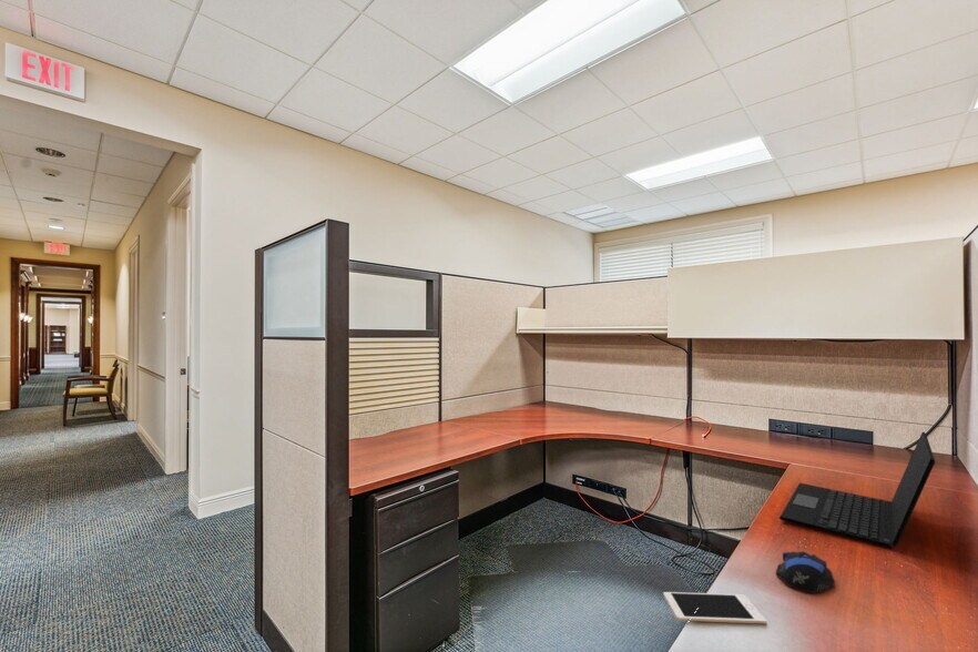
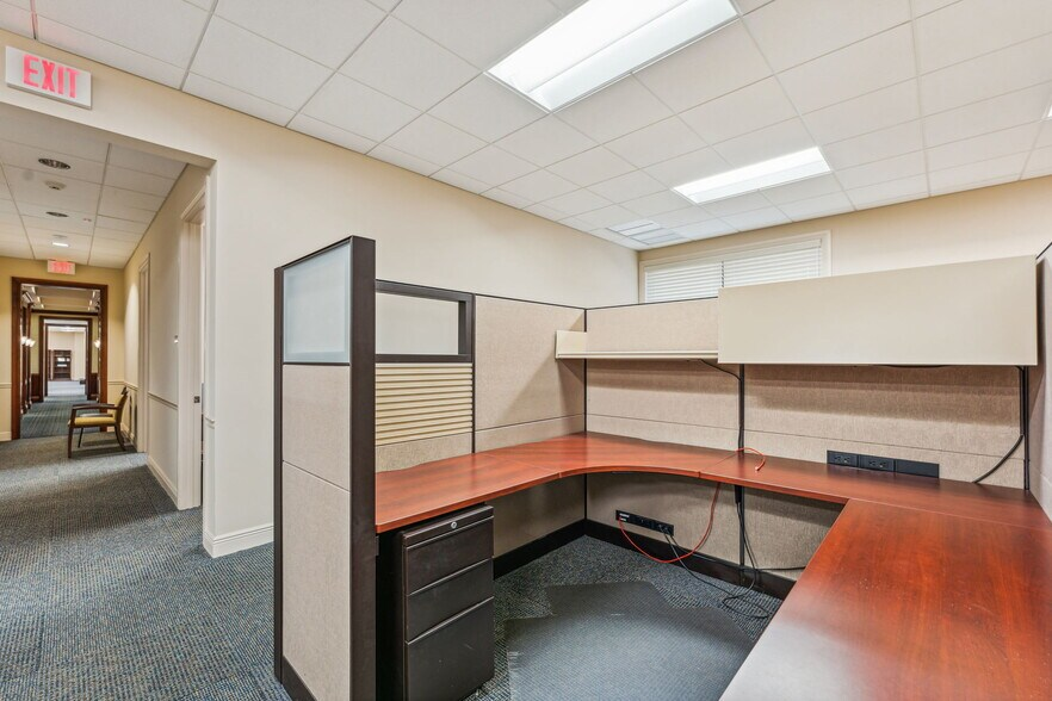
- computer mouse (805, 566)
- laptop (853, 493)
- cell phone (712, 607)
